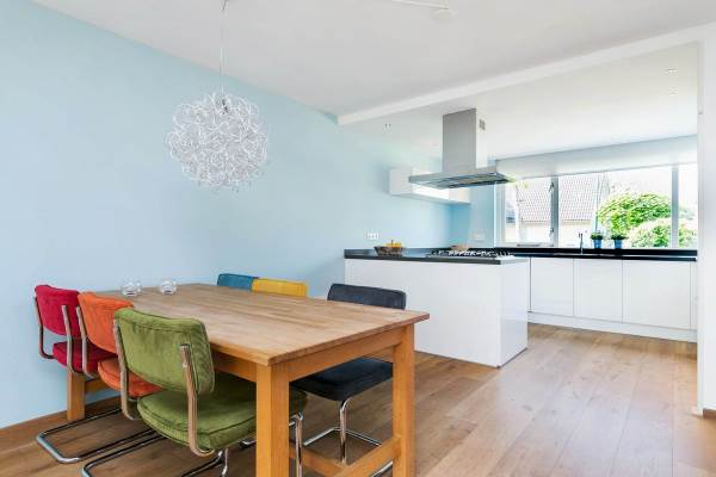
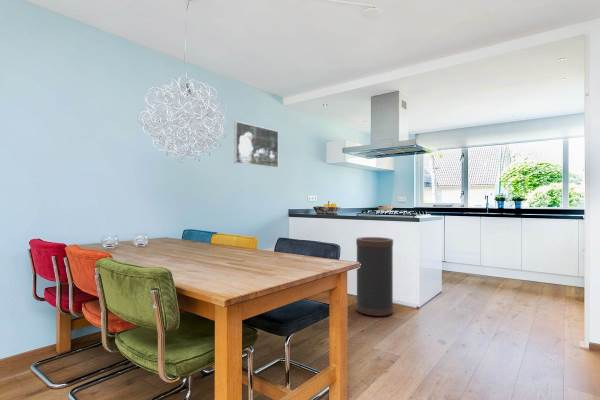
+ trash can (374, 275)
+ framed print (257, 146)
